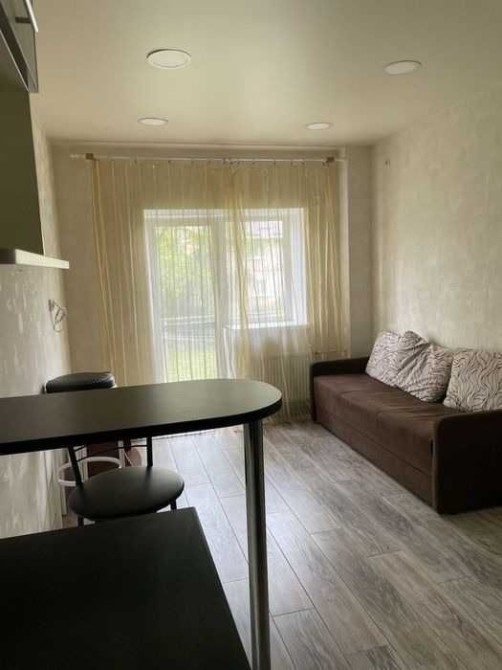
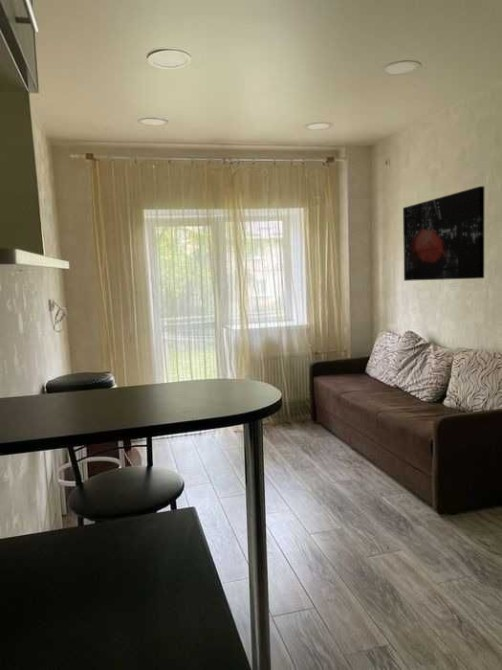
+ wall art (439, 239)
